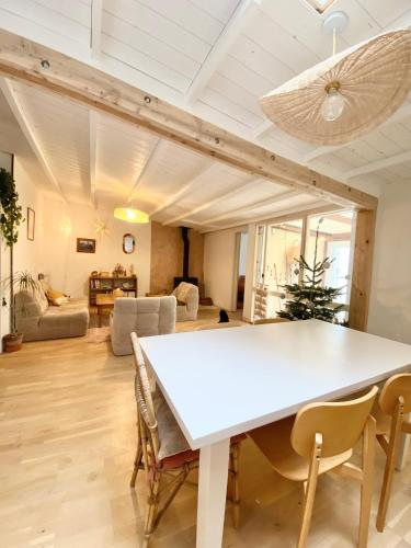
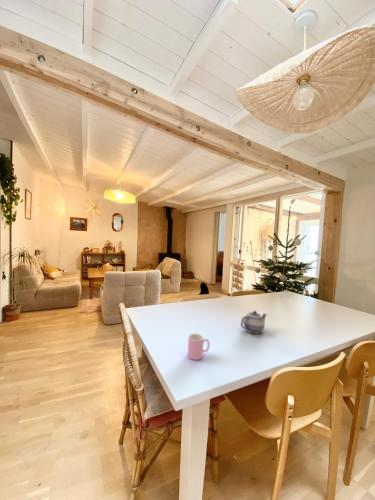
+ teapot (254, 320)
+ cup (198, 346)
